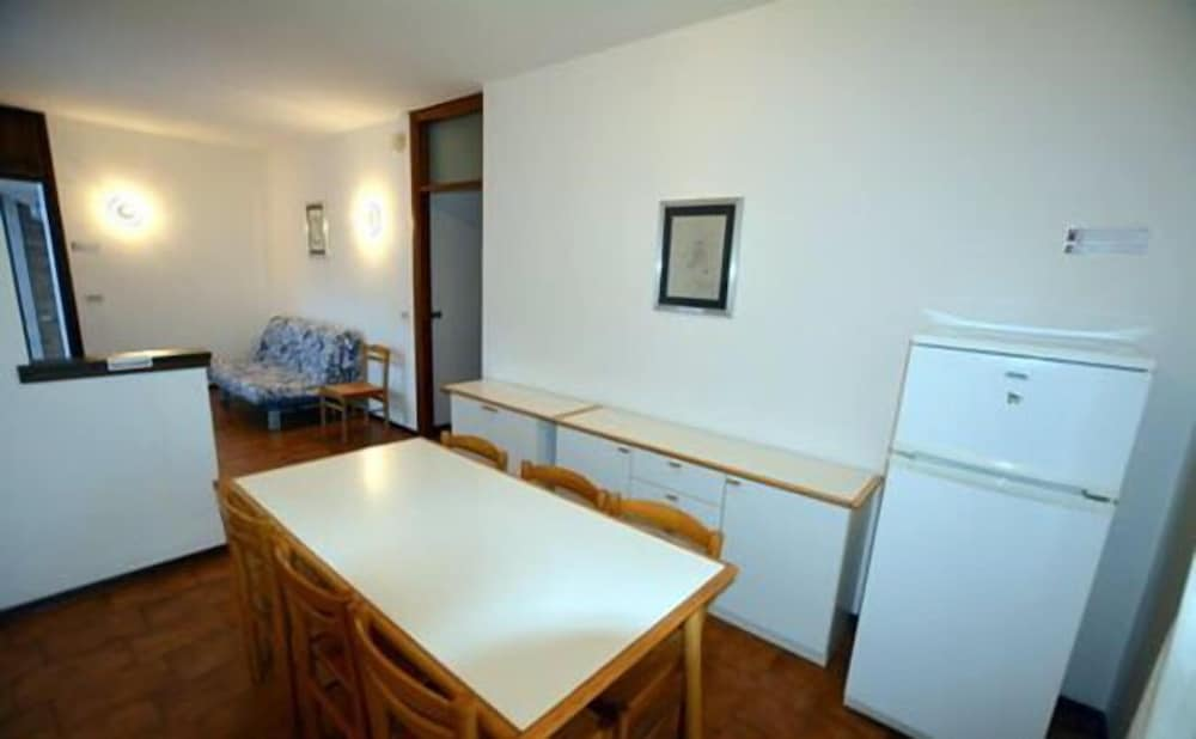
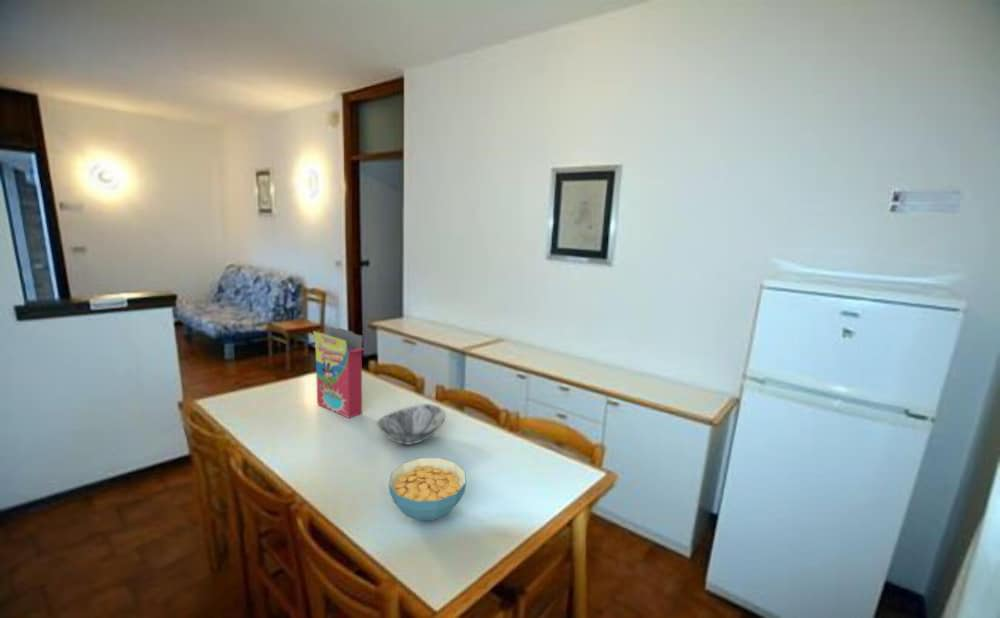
+ decorative bowl (411, 427)
+ cereal box (338, 370)
+ cereal bowl (427, 494)
